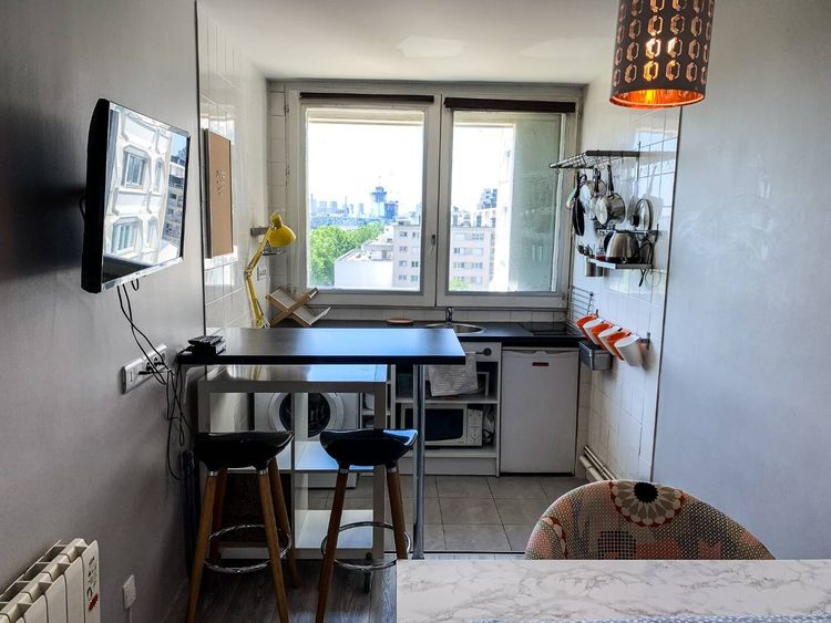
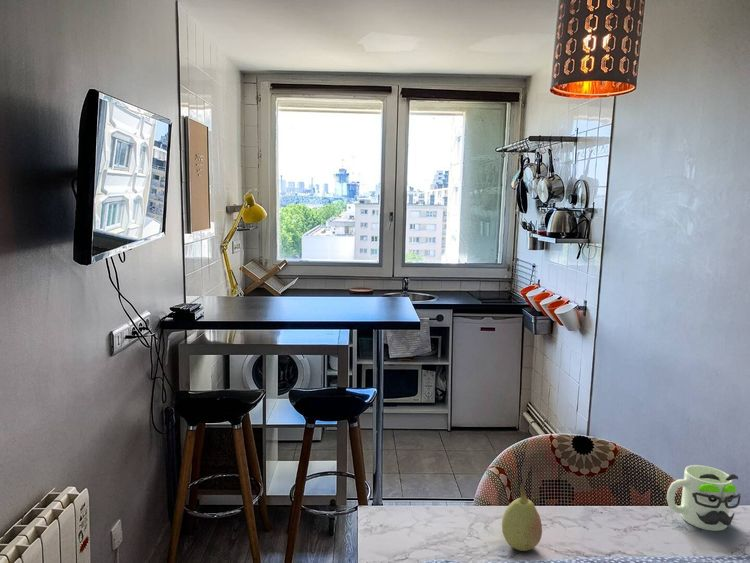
+ mug (700, 493)
+ fruit (522, 514)
